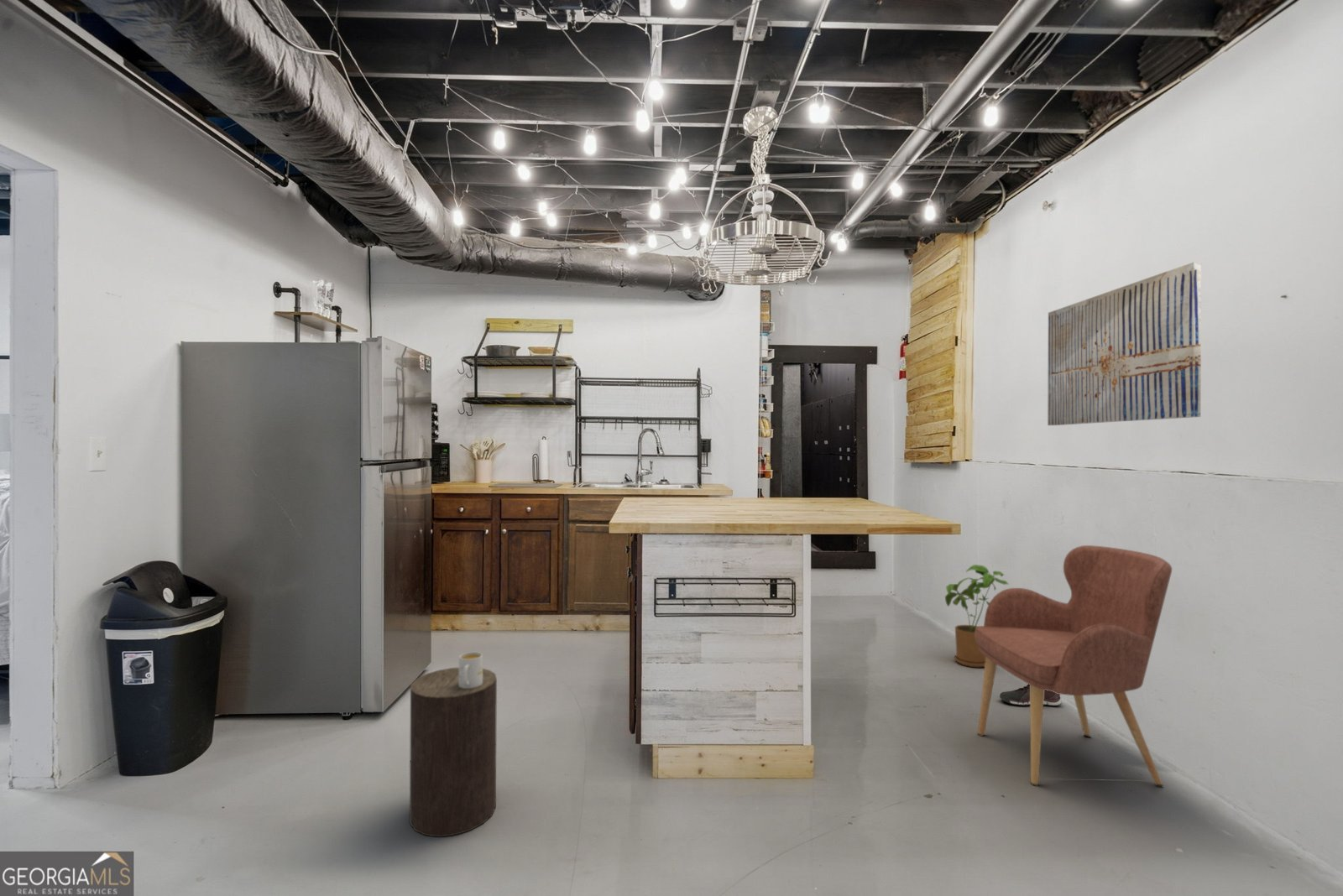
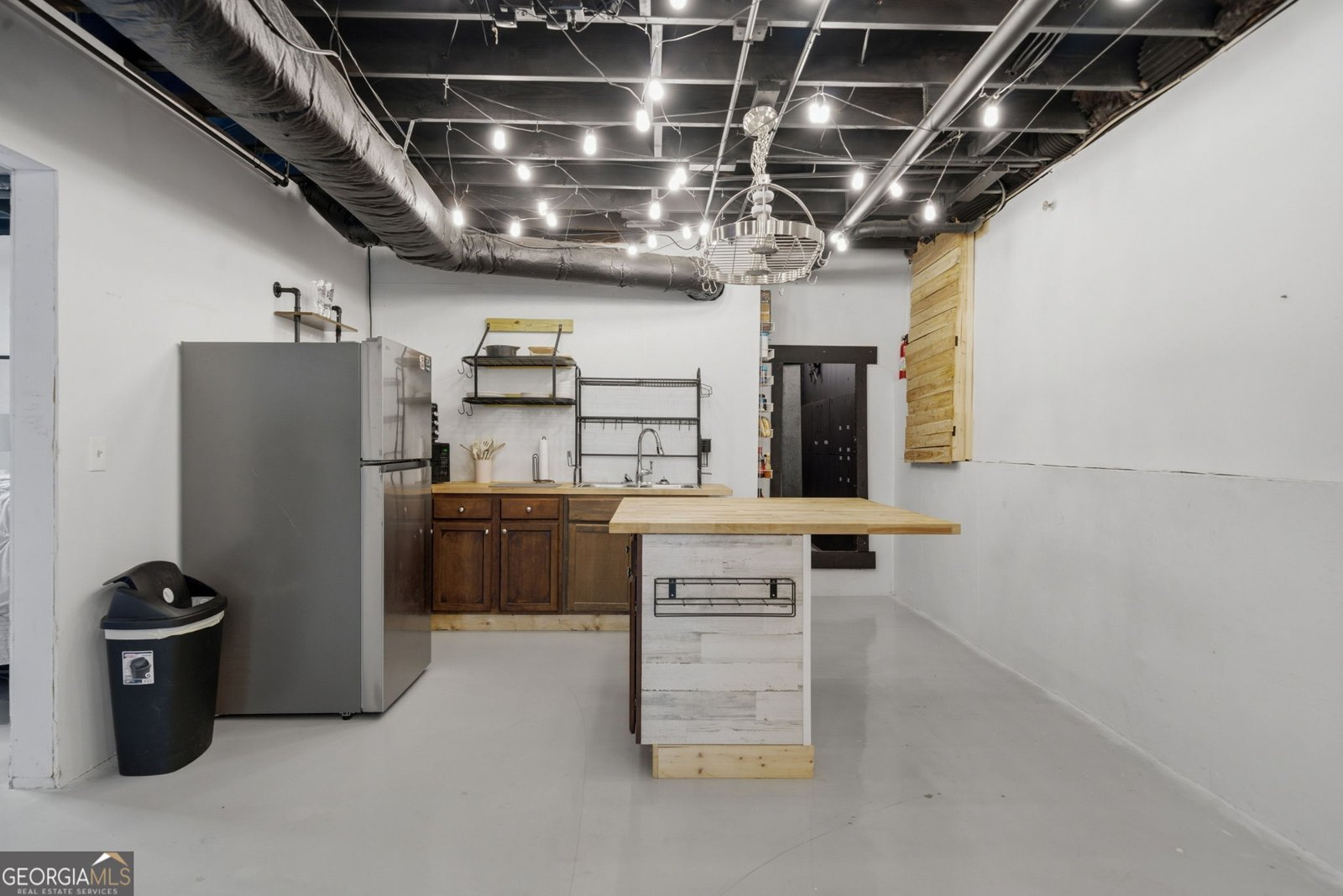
- house plant (970, 614)
- armchair (1073, 655)
- wall art (1112, 357)
- stool (453, 746)
- sneaker (1029, 685)
- mug (469, 671)
